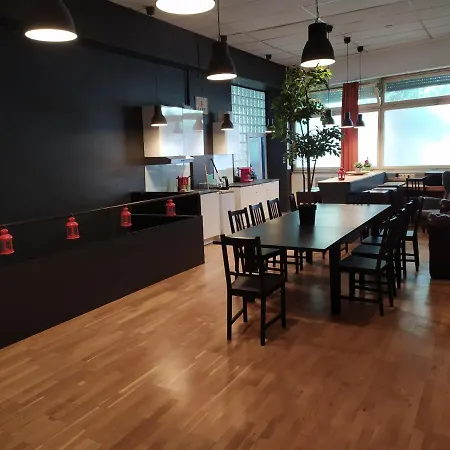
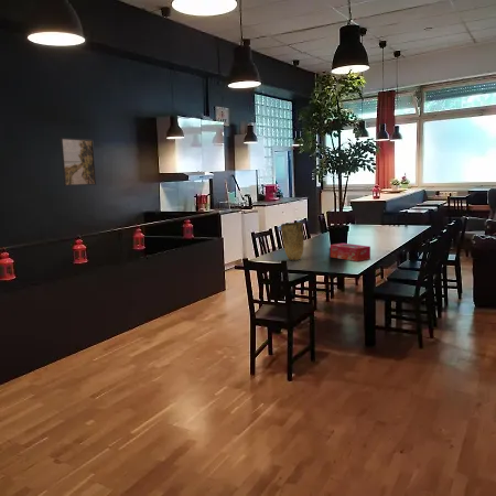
+ tissue box (349, 251)
+ vase (292, 240)
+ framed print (78, 162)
